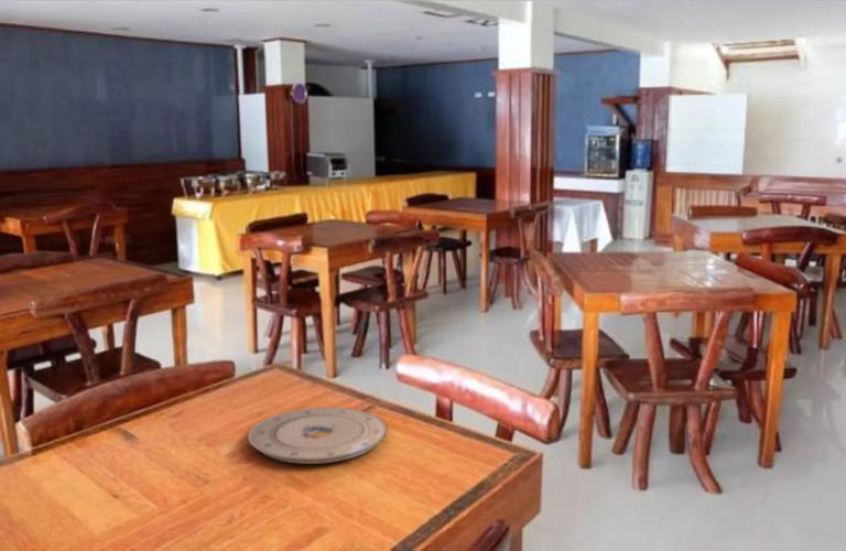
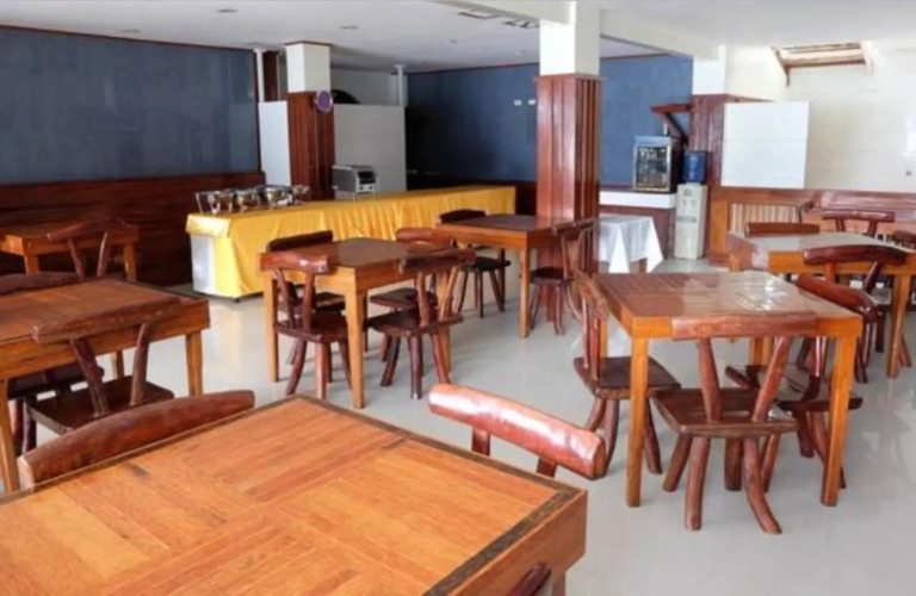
- plate (318, 433)
